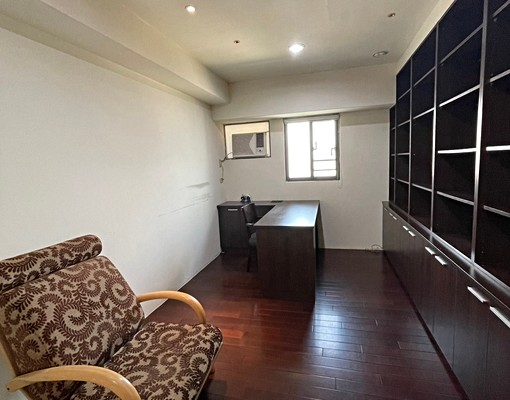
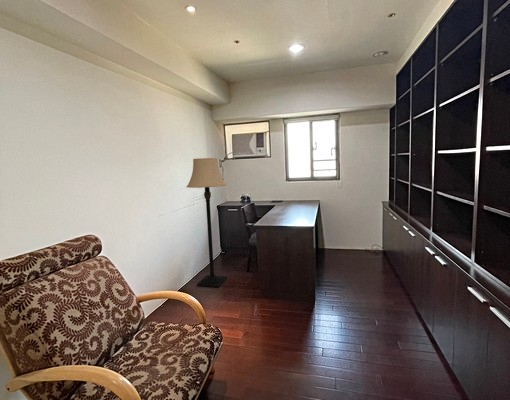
+ lamp (209, 221)
